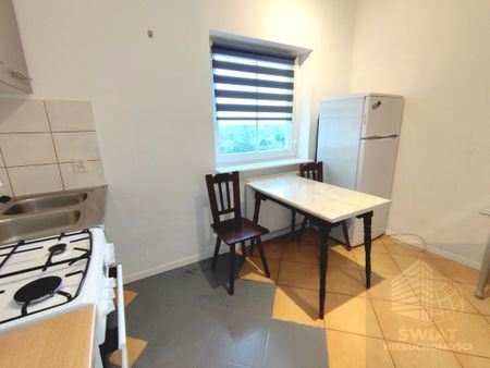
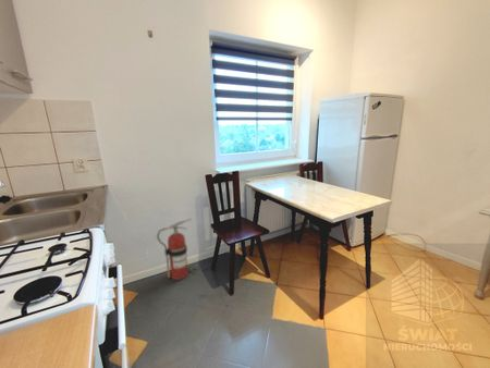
+ fire extinguisher (176, 248)
